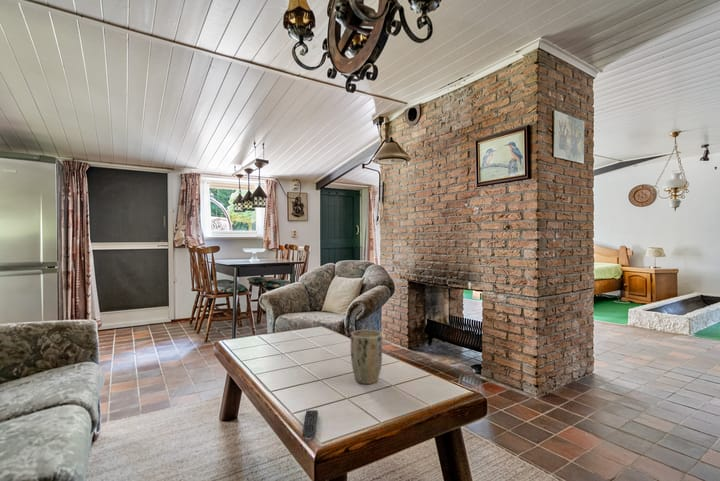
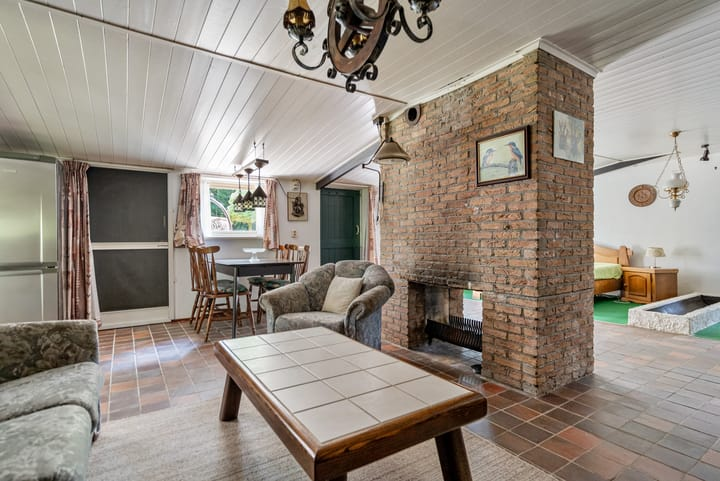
- remote control (310, 423)
- plant pot (366, 356)
